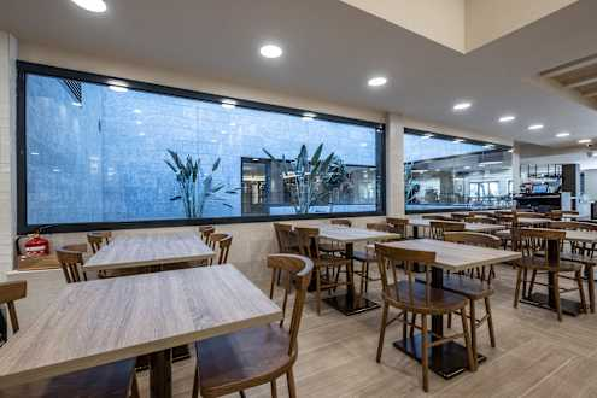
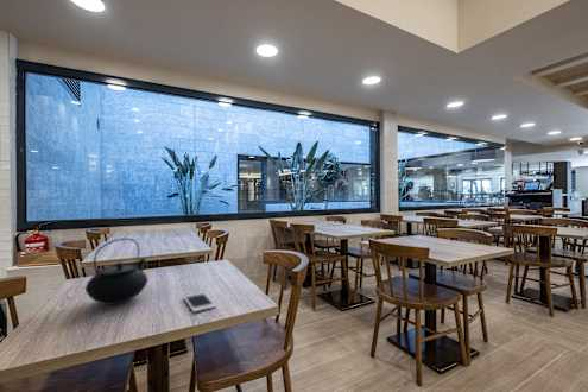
+ cell phone (198, 301)
+ teapot (121, 268)
